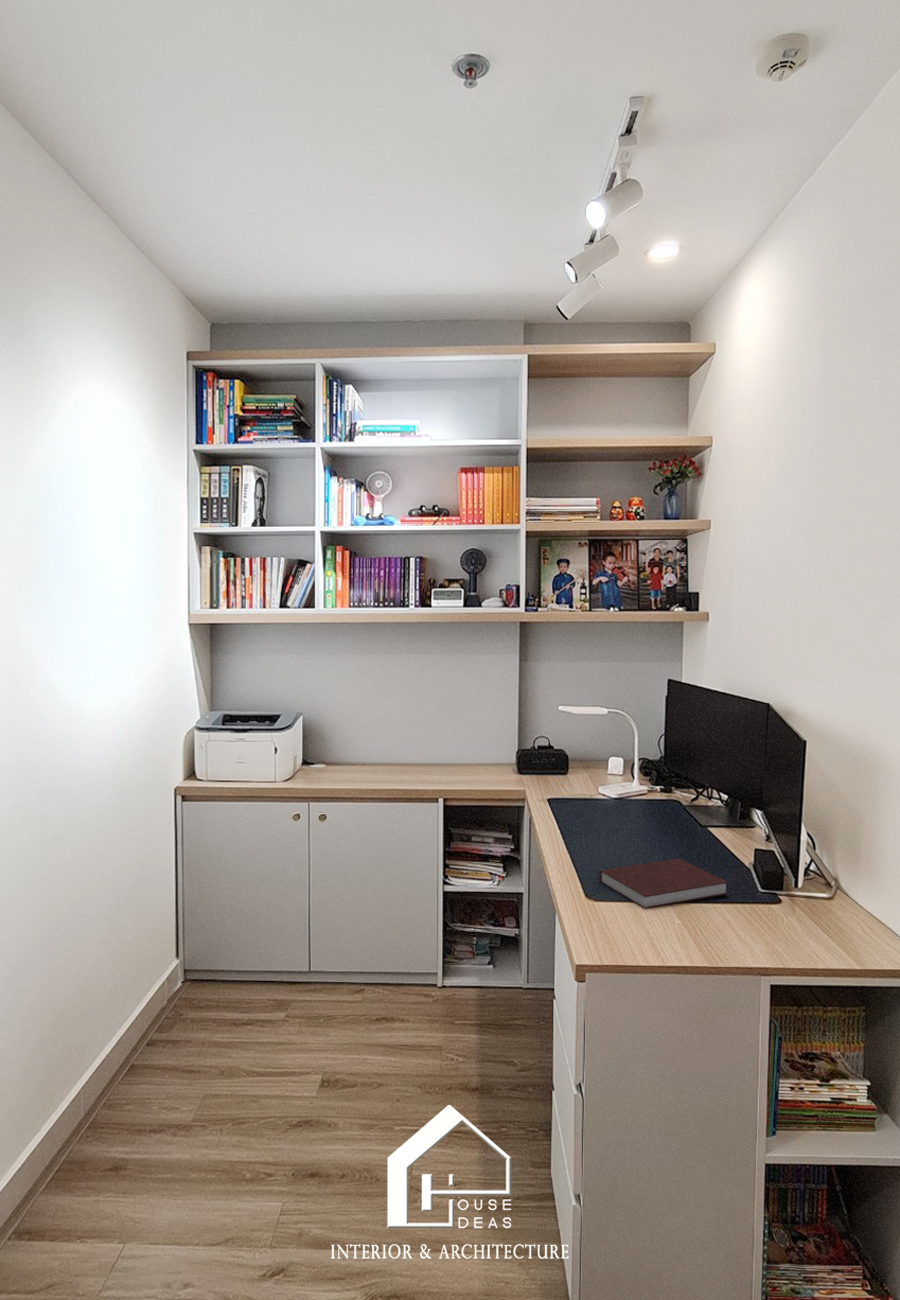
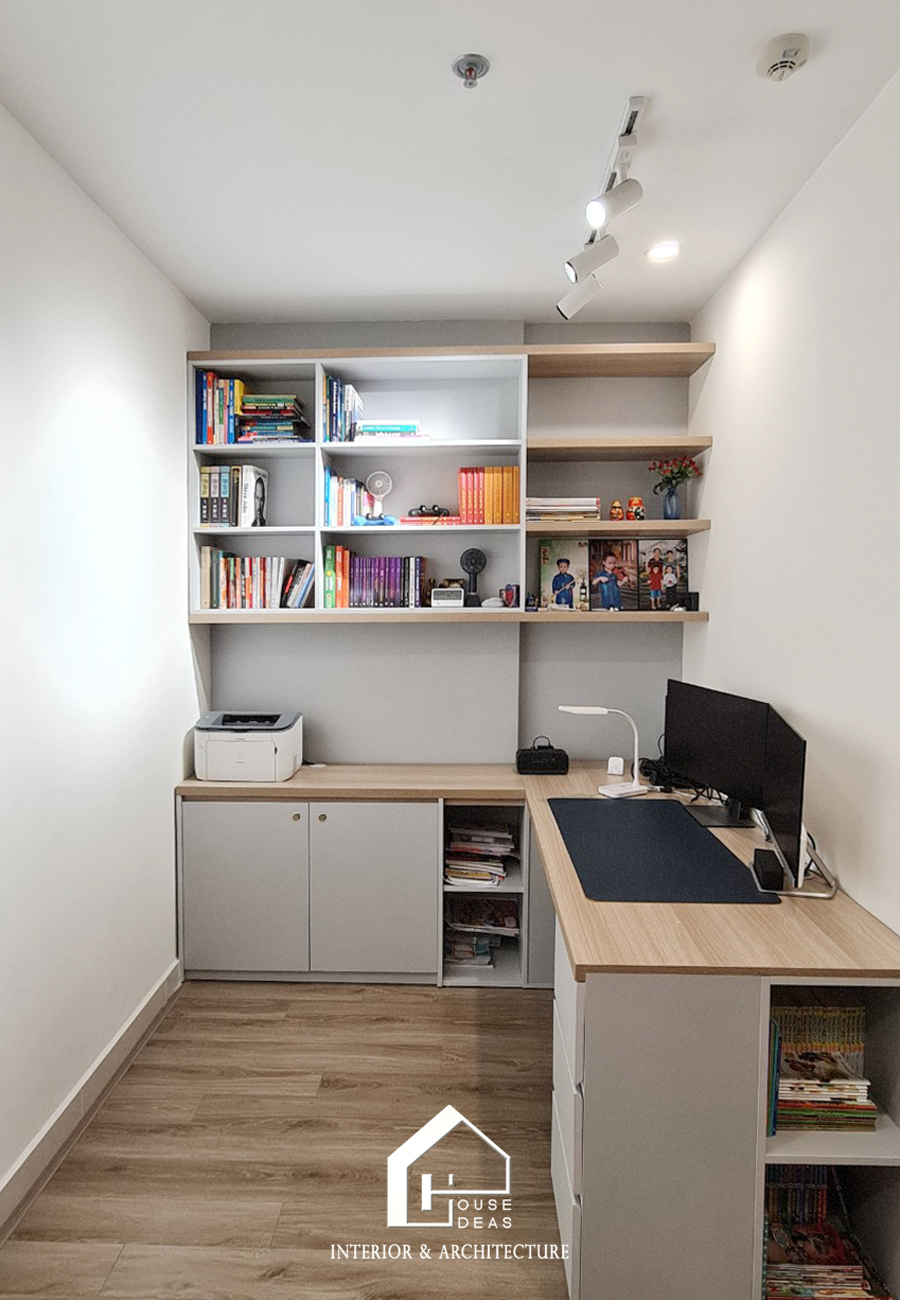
- notebook (662, 881)
